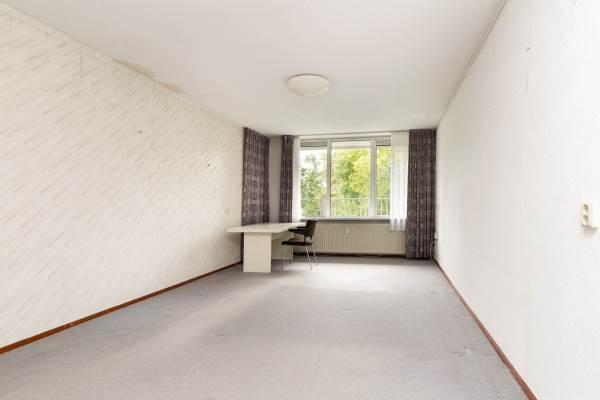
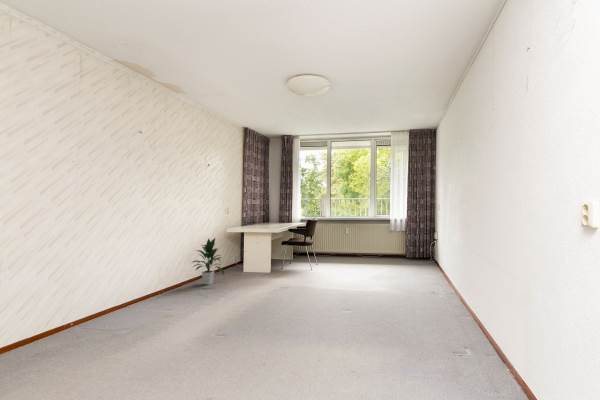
+ indoor plant (209, 261)
